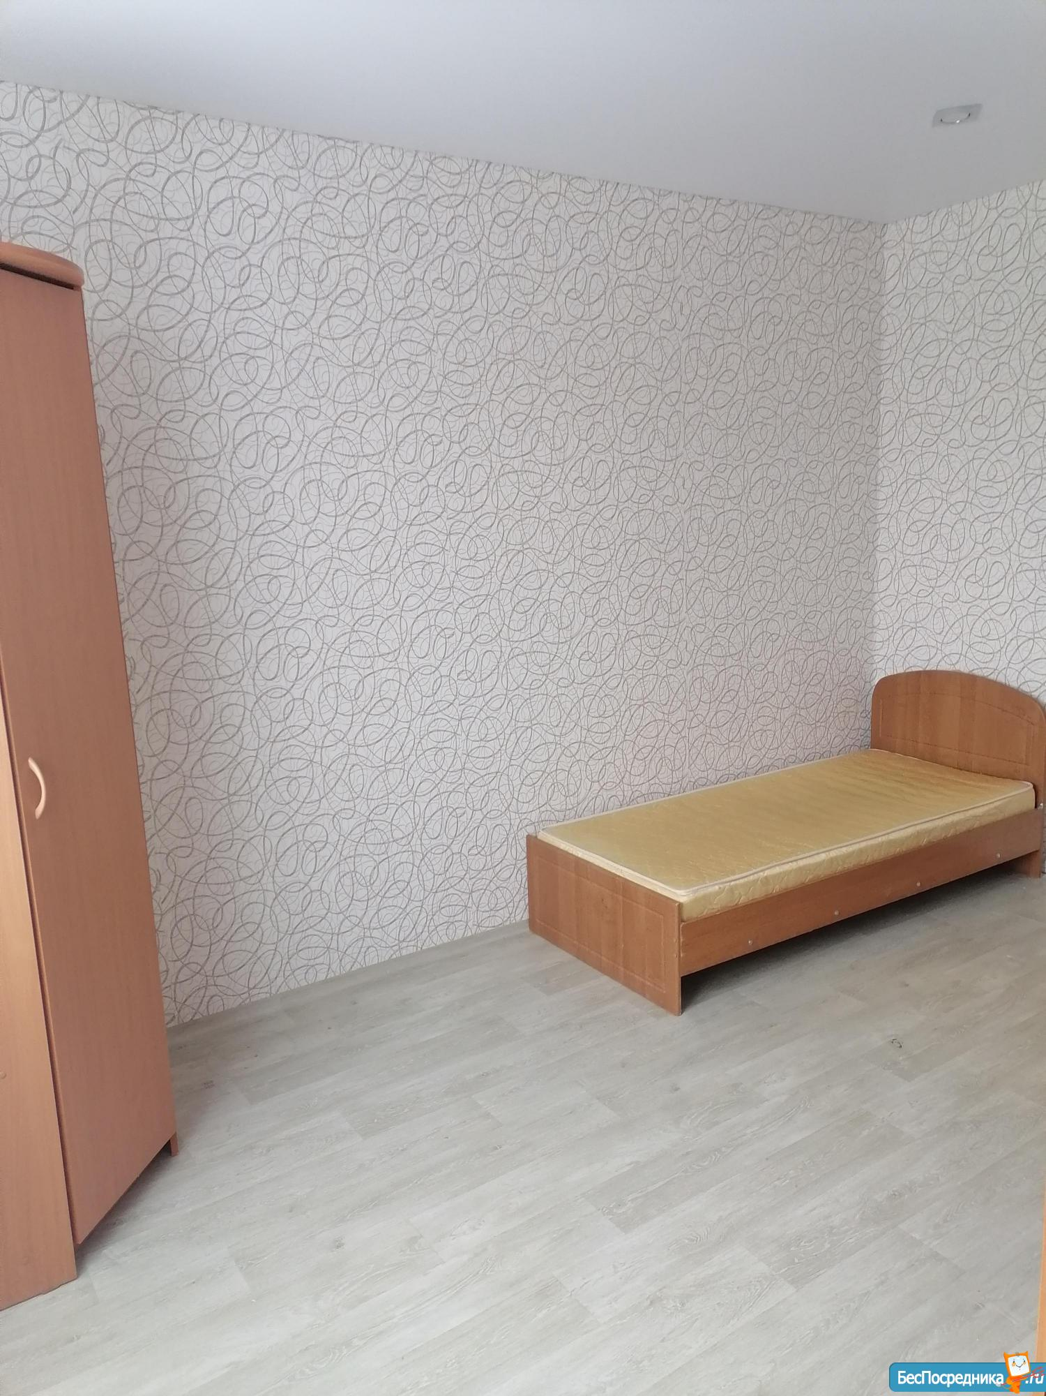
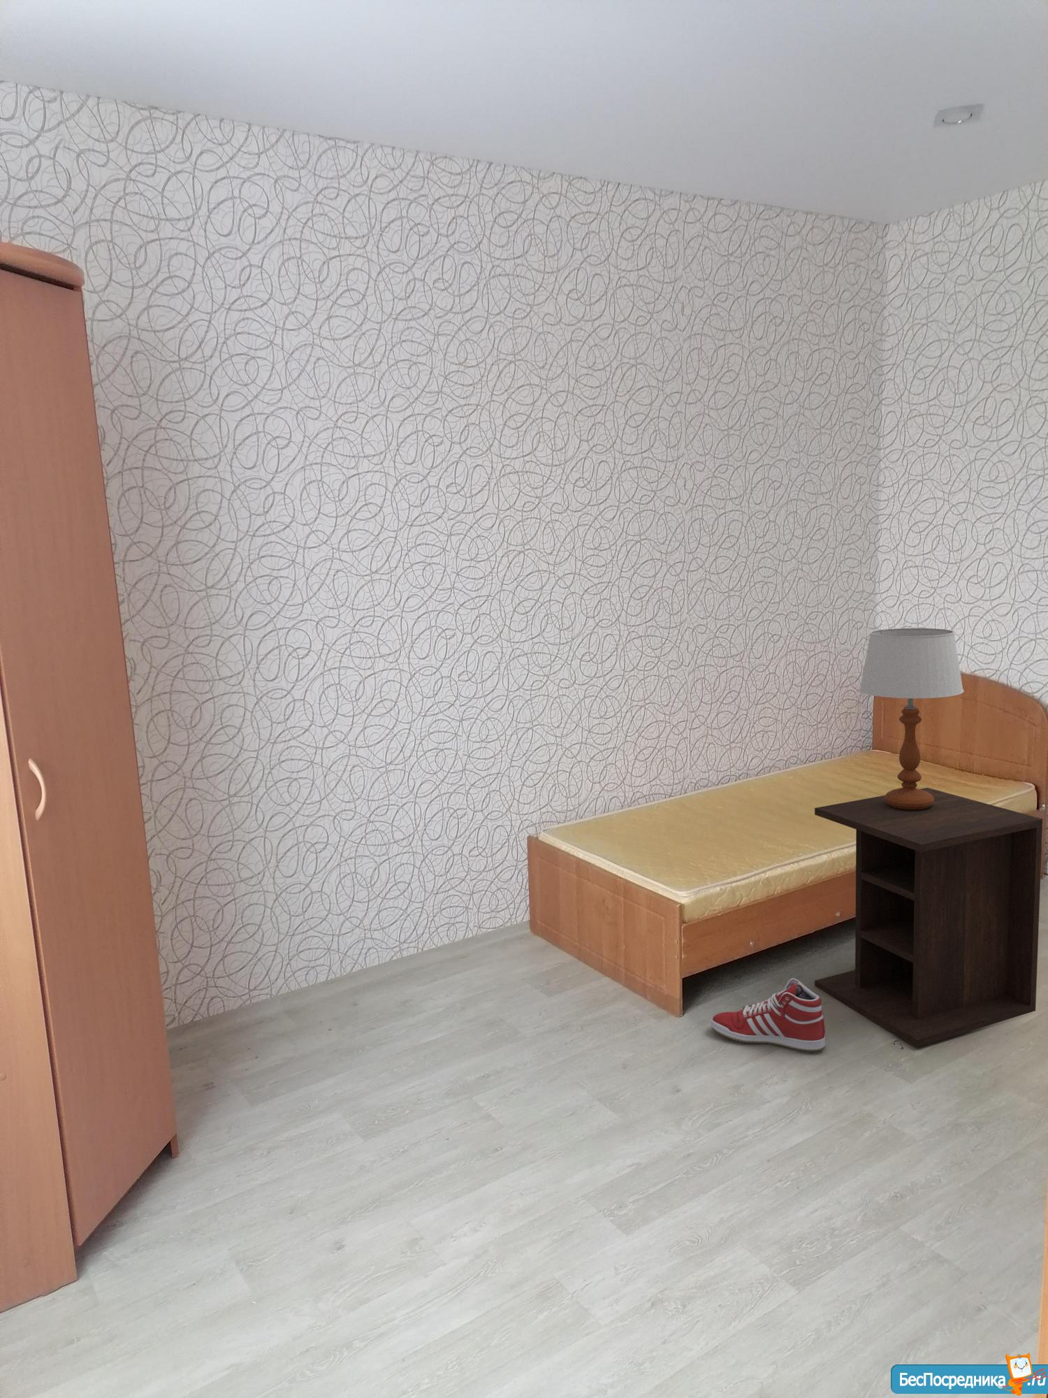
+ table lamp (909, 719)
+ sneaker (767, 1008)
+ nightstand (923, 907)
